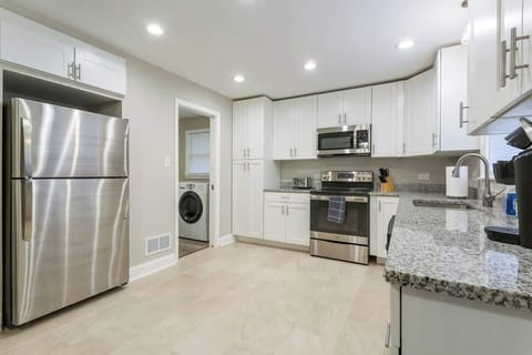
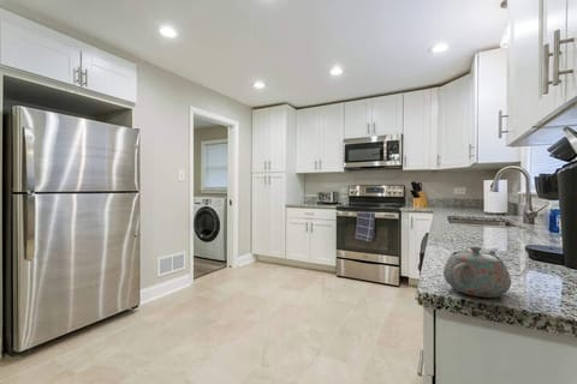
+ teapot (476, 268)
